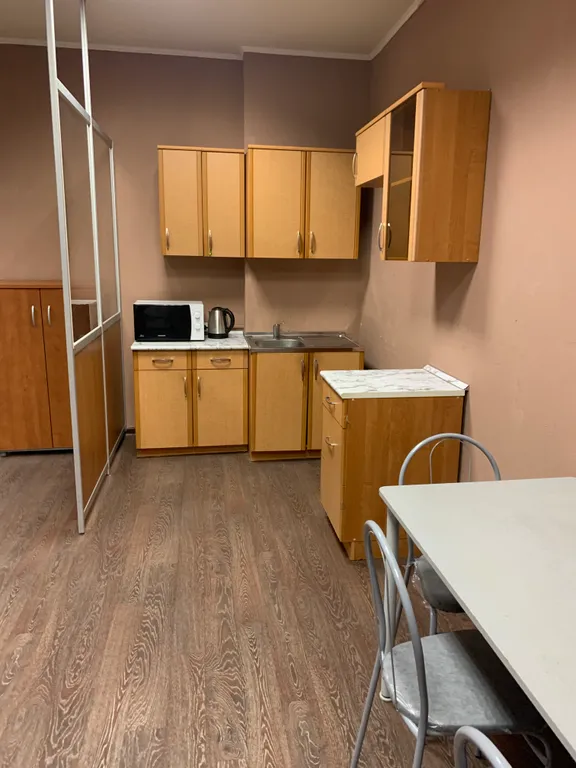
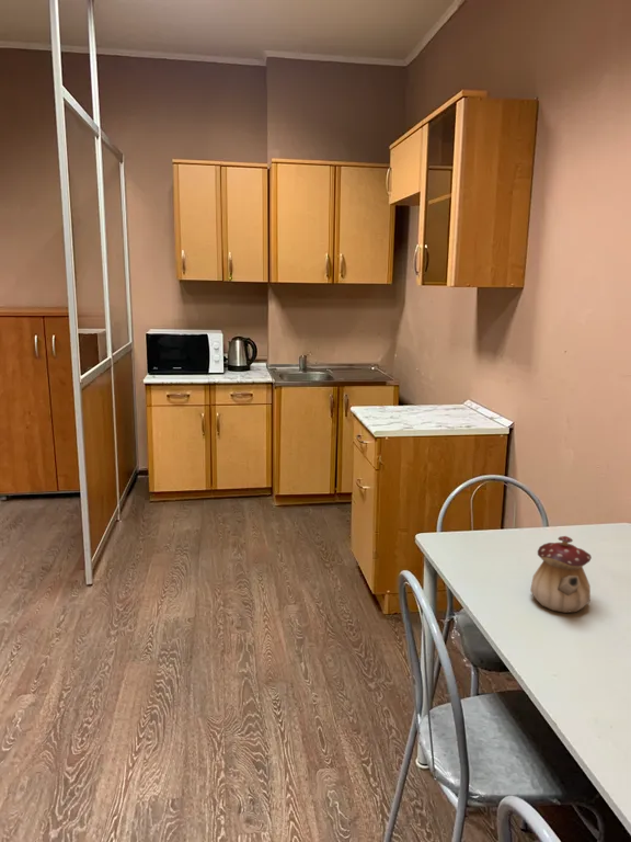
+ teapot (561, 567)
